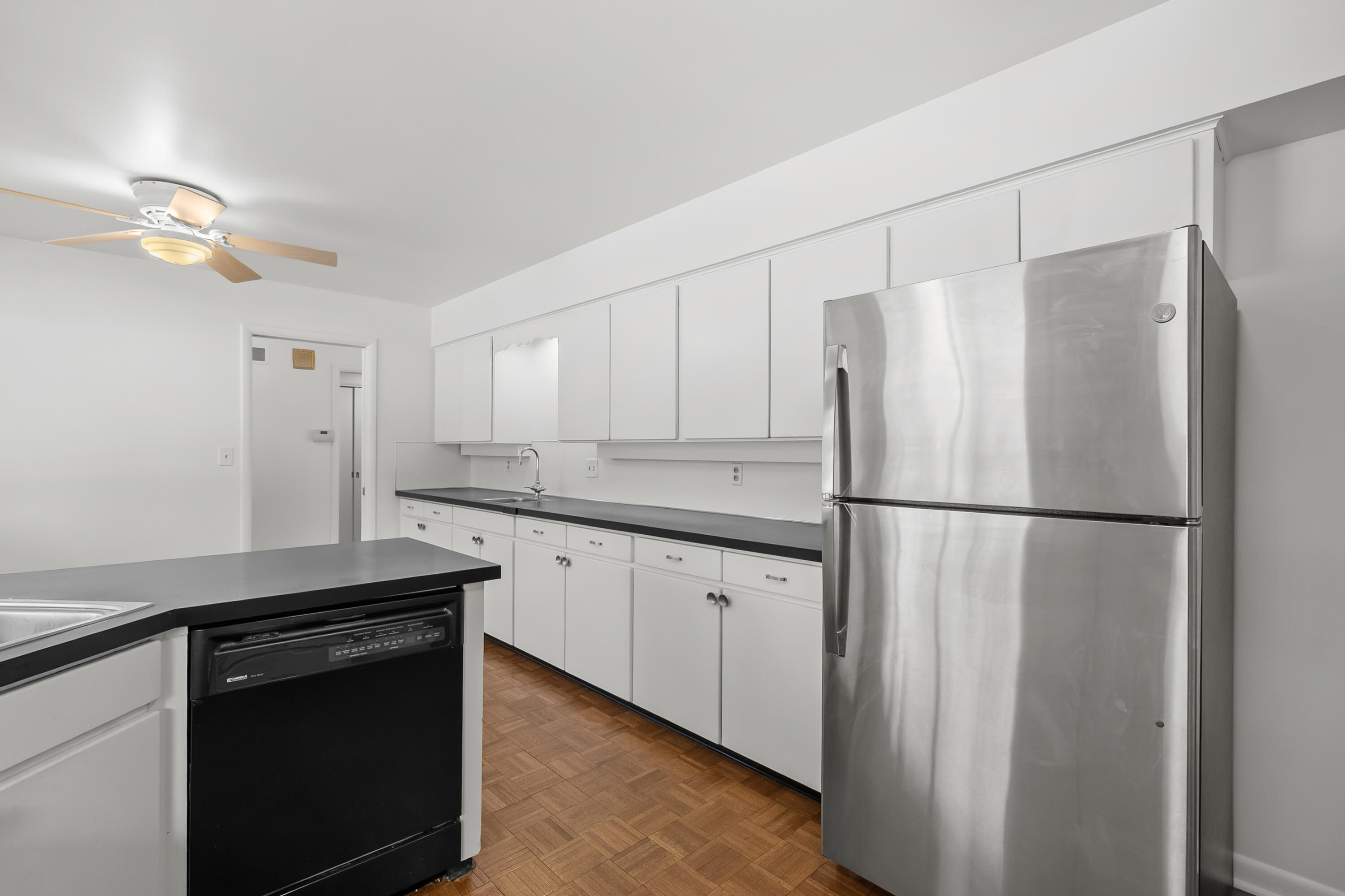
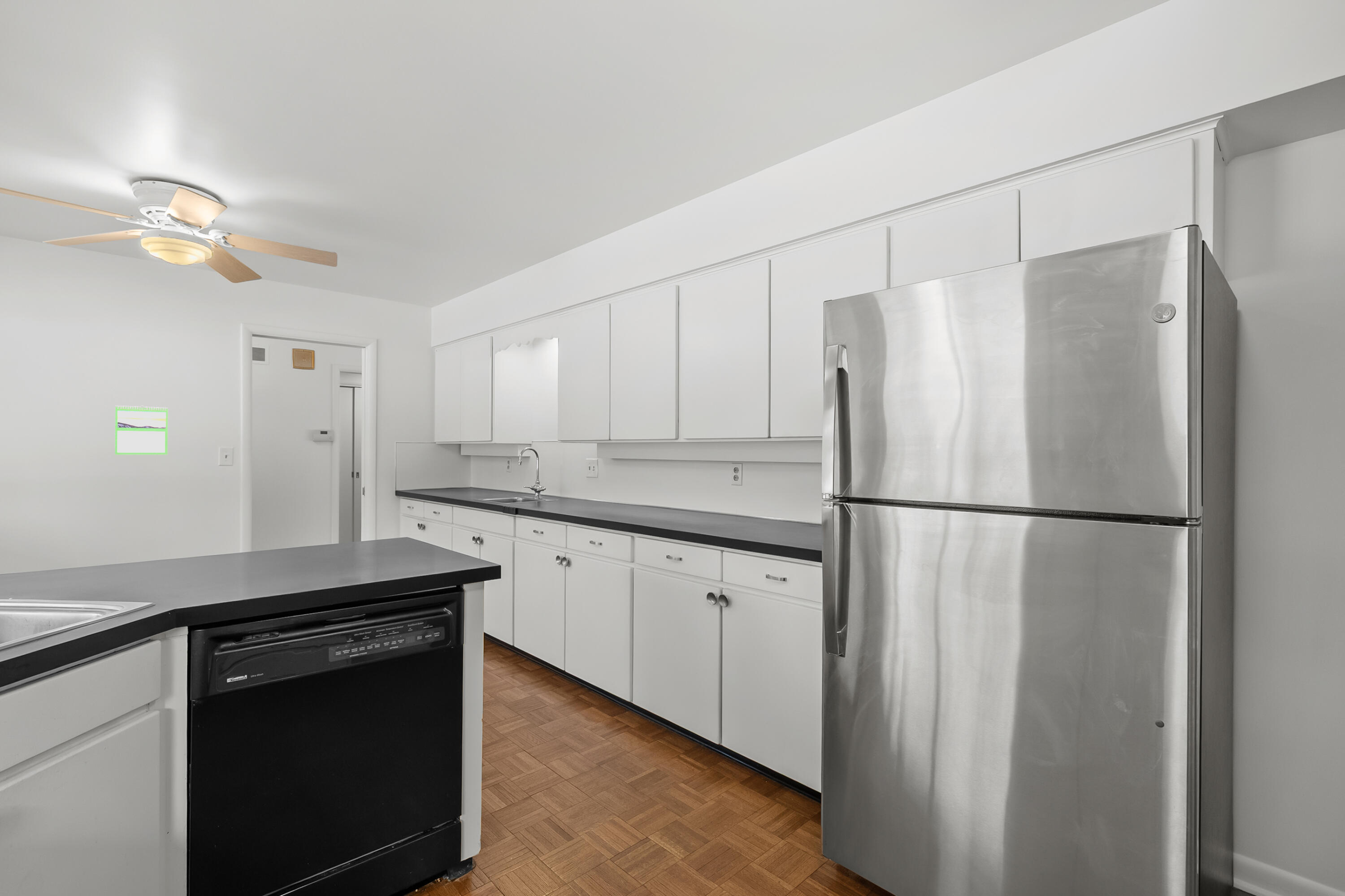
+ calendar (142, 430)
